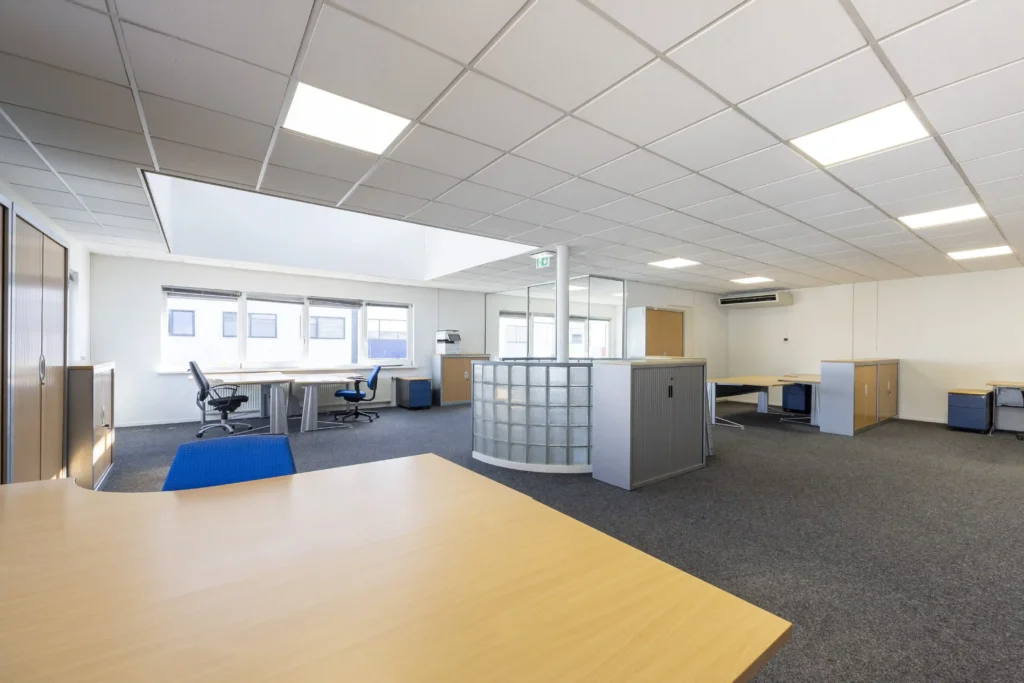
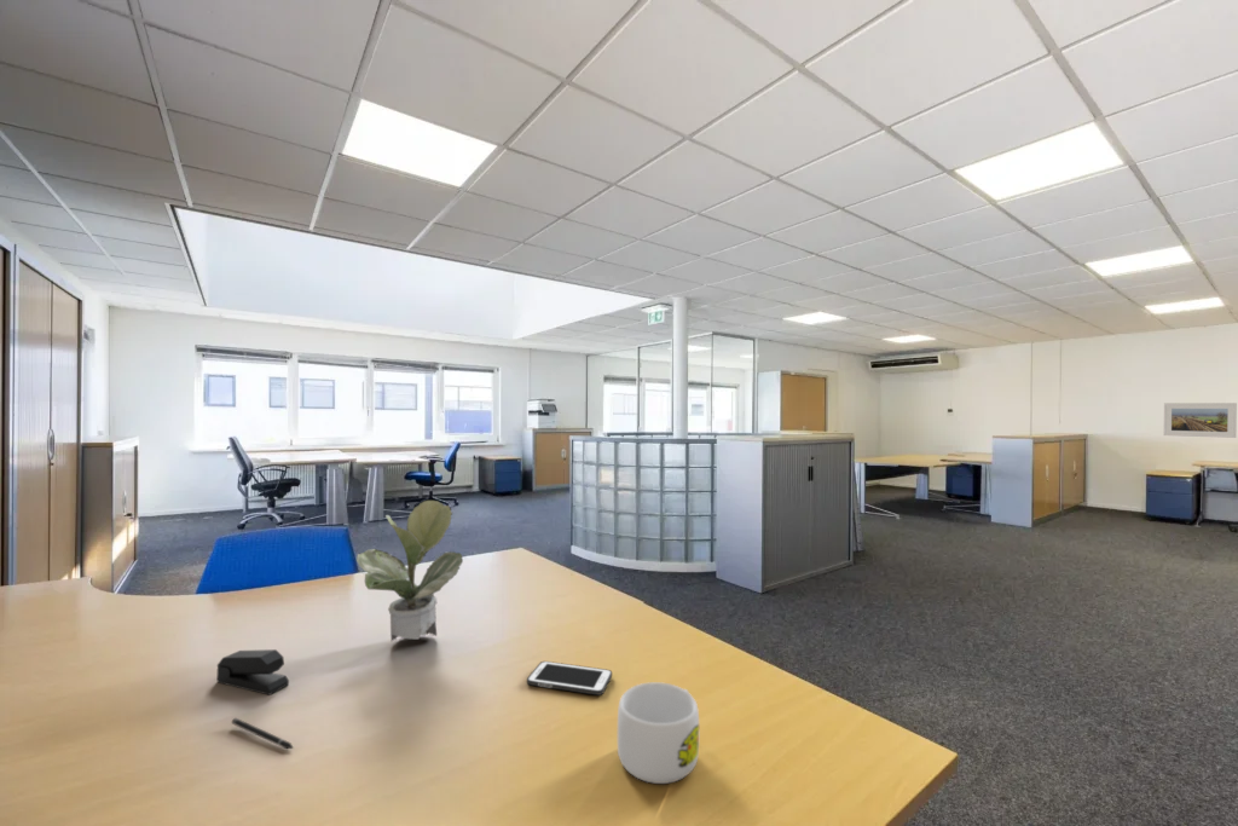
+ potted plant (404, 577)
+ cell phone (569, 677)
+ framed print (1198, 420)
+ pen (262, 733)
+ stapler (251, 666)
+ mug (658, 729)
